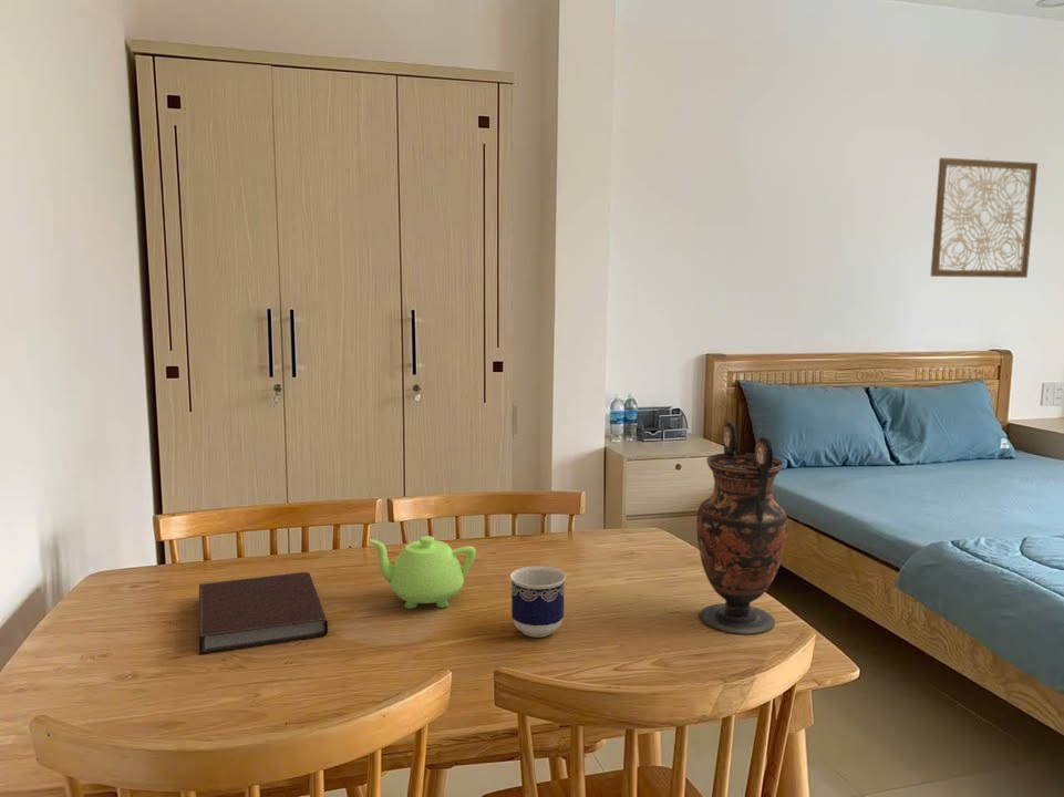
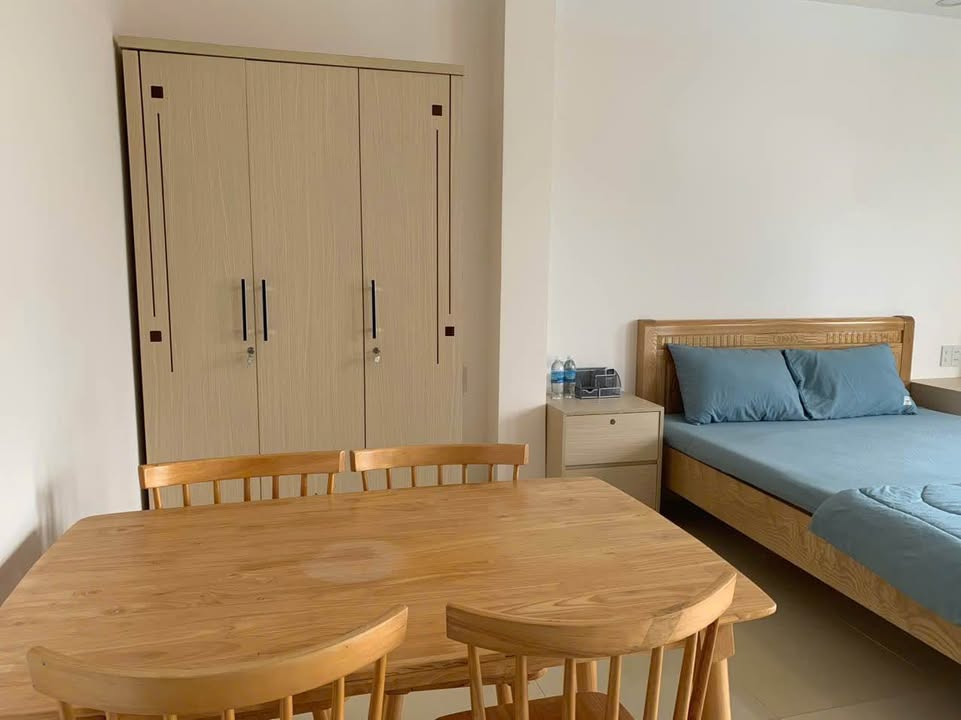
- teapot (423, 568)
- notebook (260, 608)
- wall art (980, 217)
- vase (741, 525)
- cup (536, 600)
